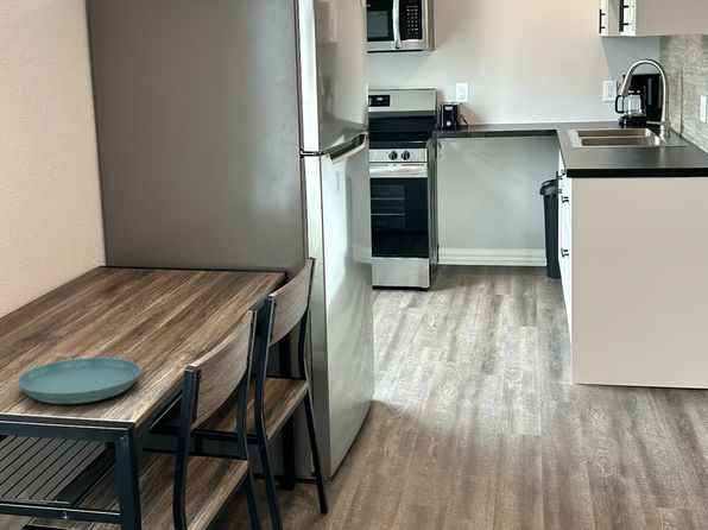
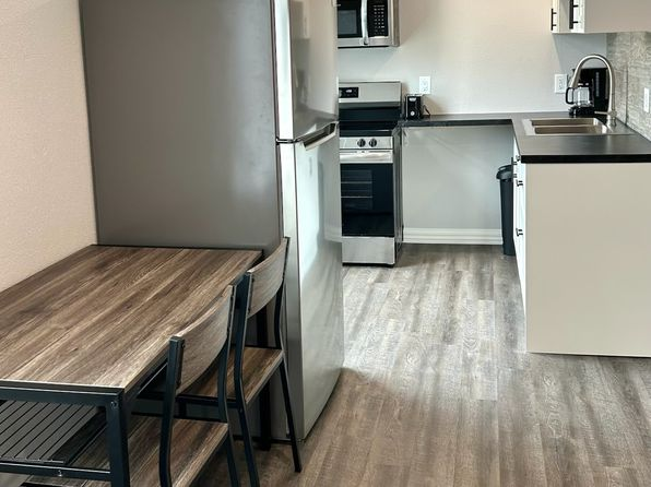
- saucer (80, 381)
